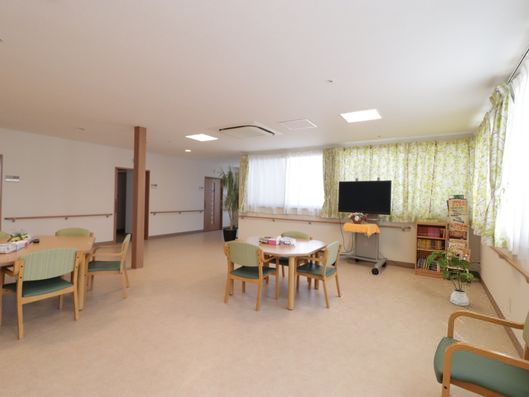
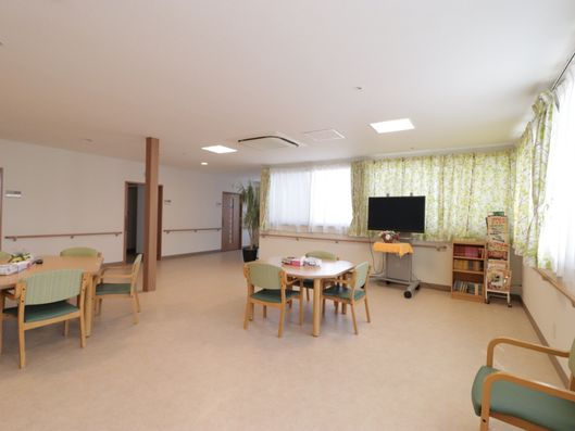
- house plant (450, 277)
